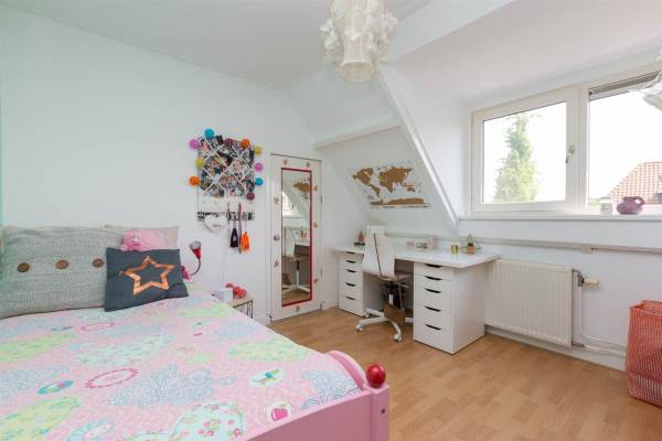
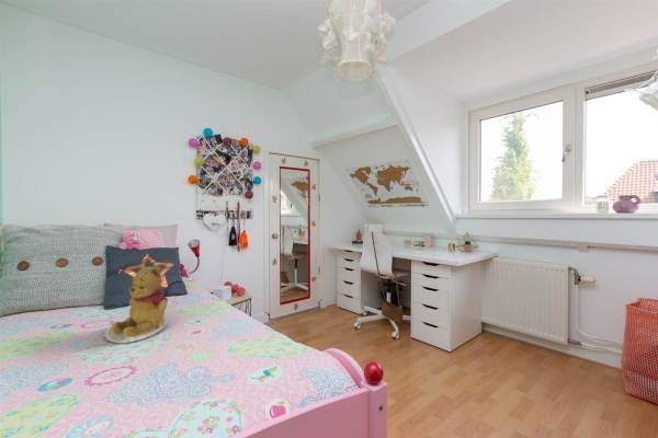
+ teddy bear (140, 298)
